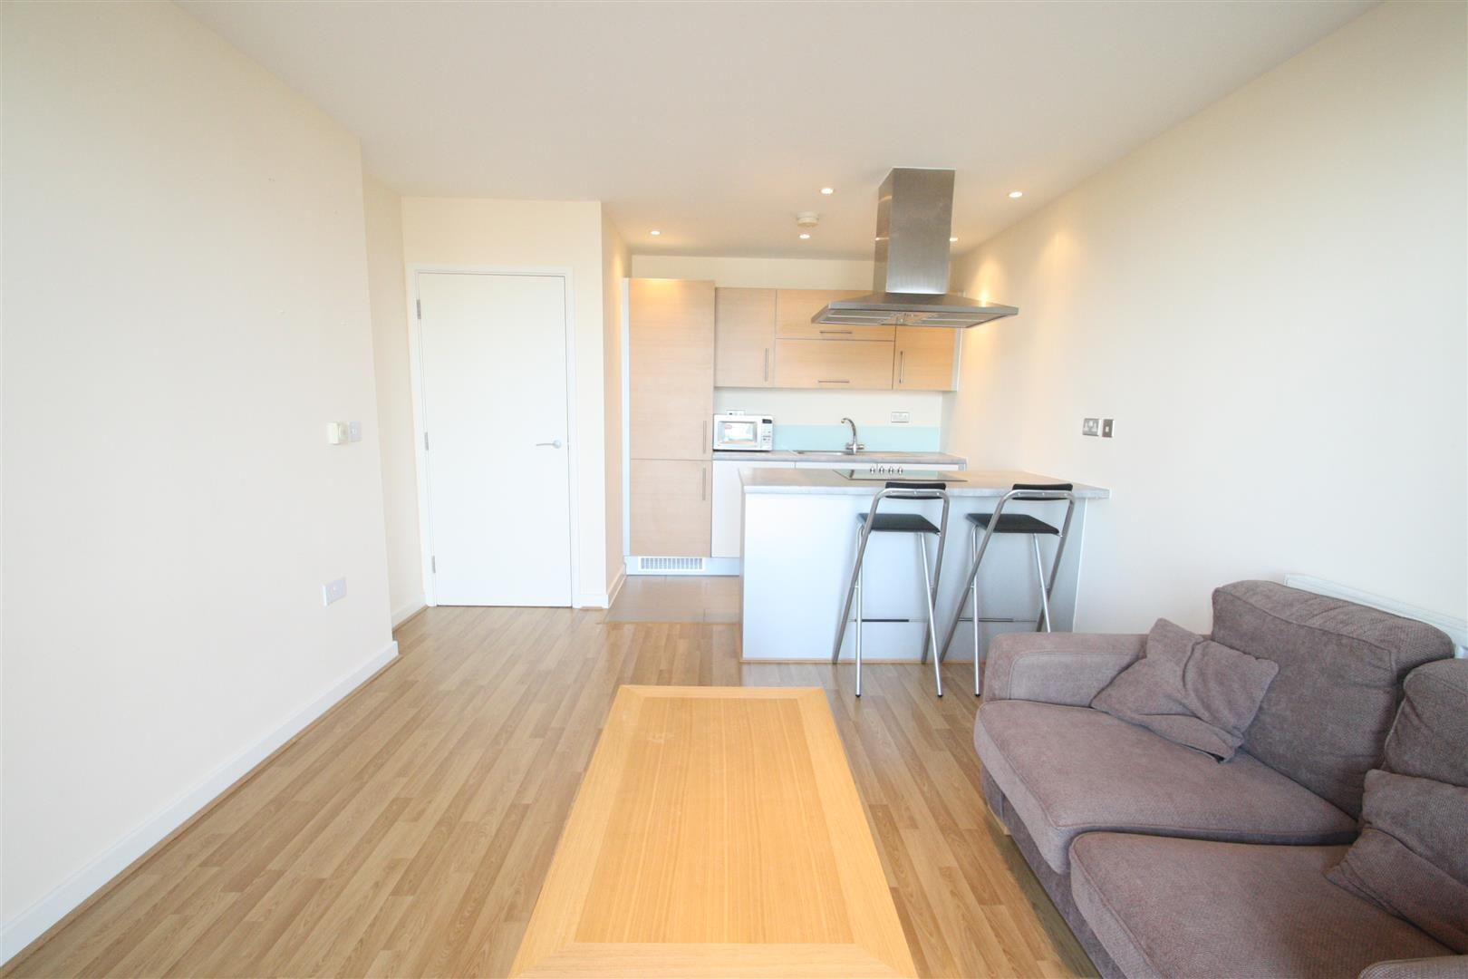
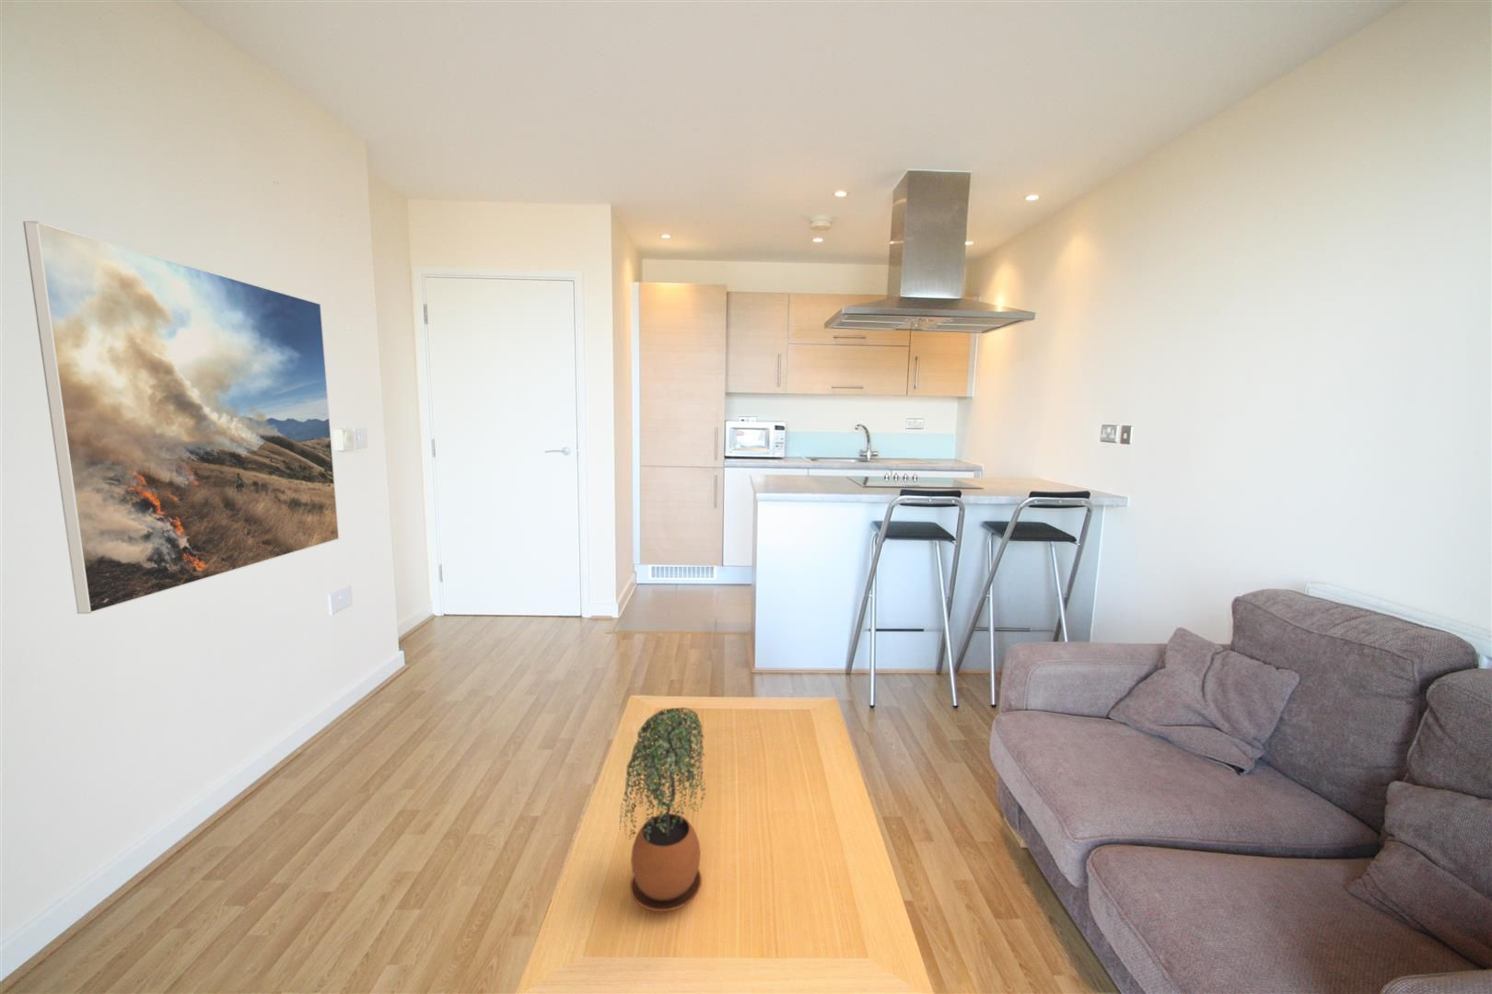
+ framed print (224, 424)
+ potted plant (663, 803)
